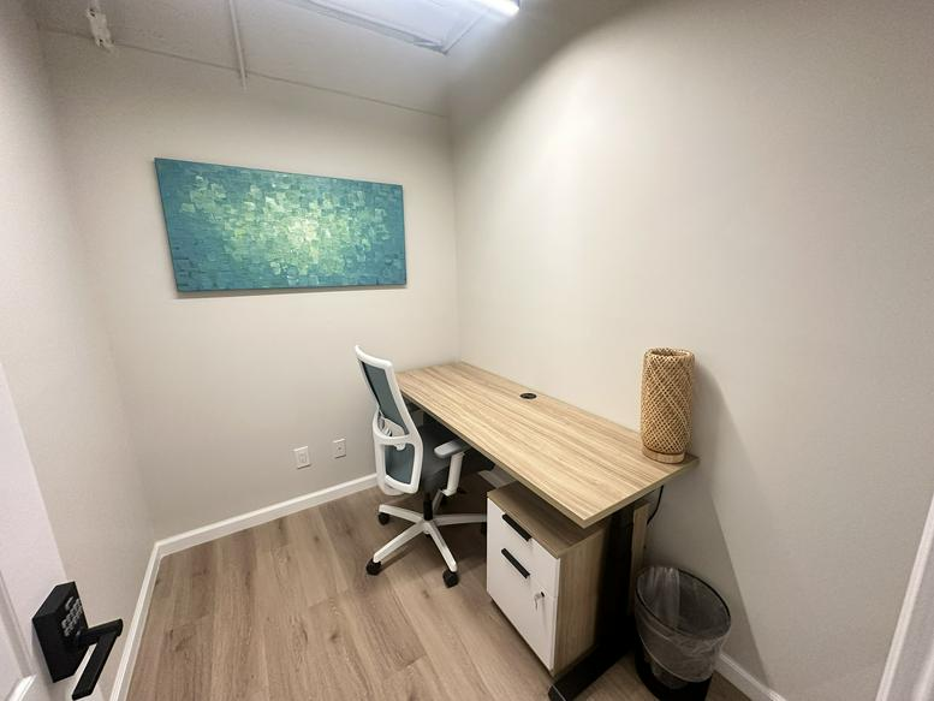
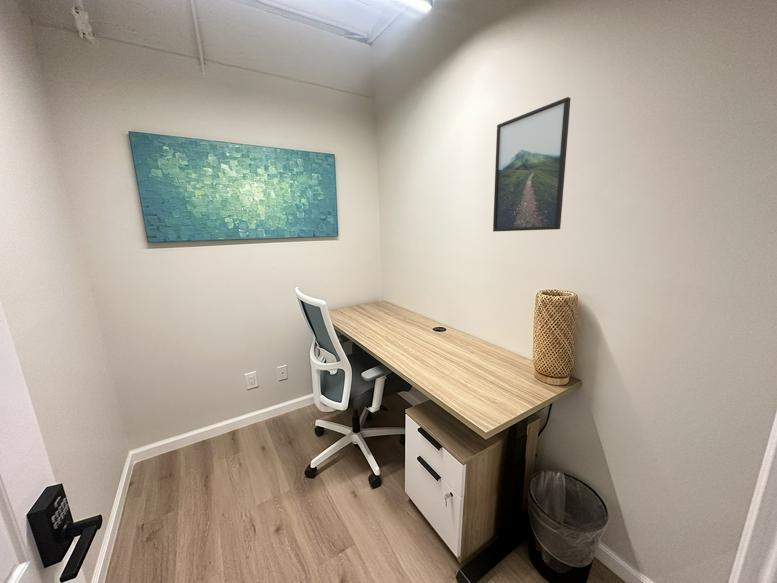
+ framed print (526, 173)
